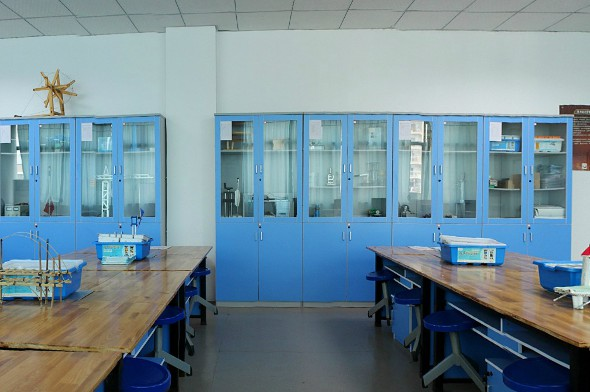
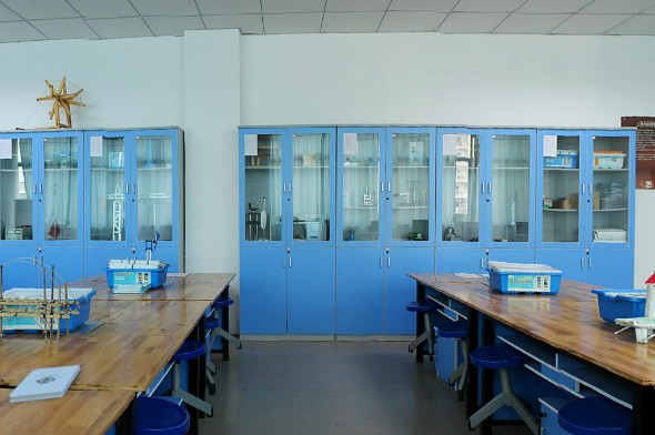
+ notepad (47, 382)
